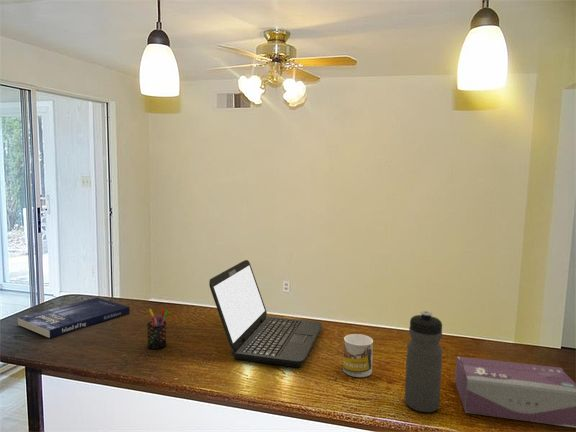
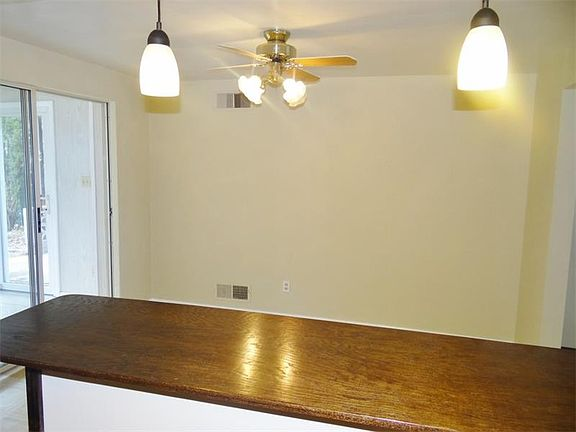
- book (76, 315)
- tissue box (514, 387)
- pen holder (159, 326)
- mug (358, 352)
- water bottle (424, 358)
- laptop (265, 309)
